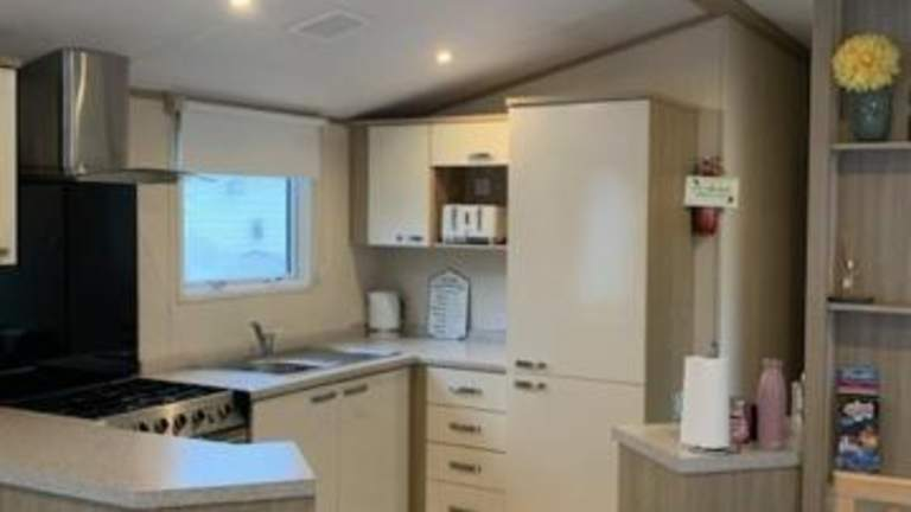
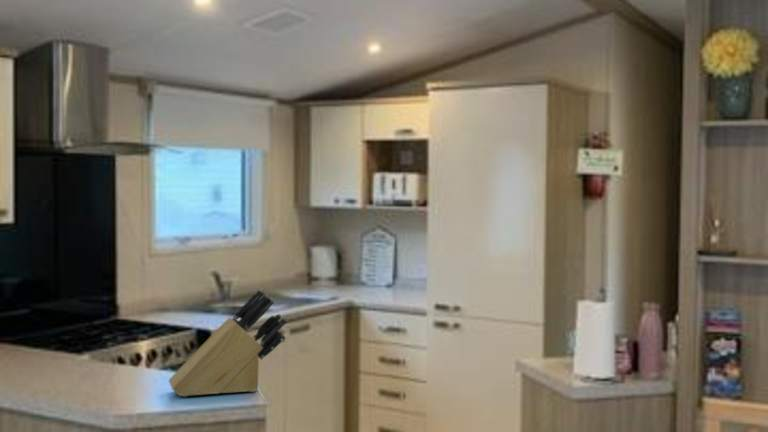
+ knife block (228, 340)
